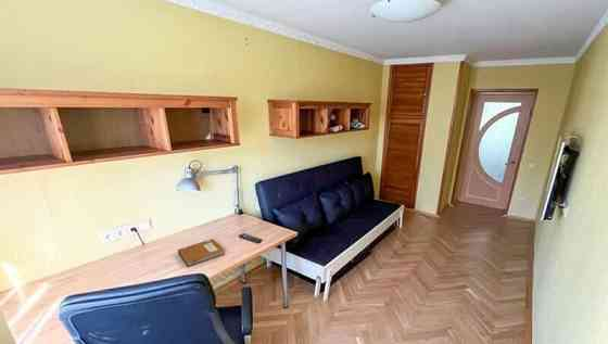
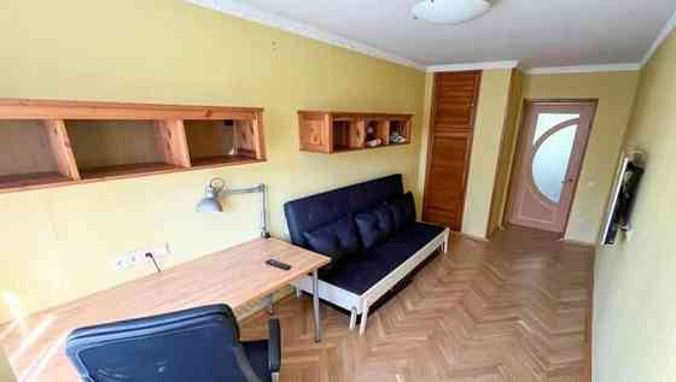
- notebook (202, 251)
